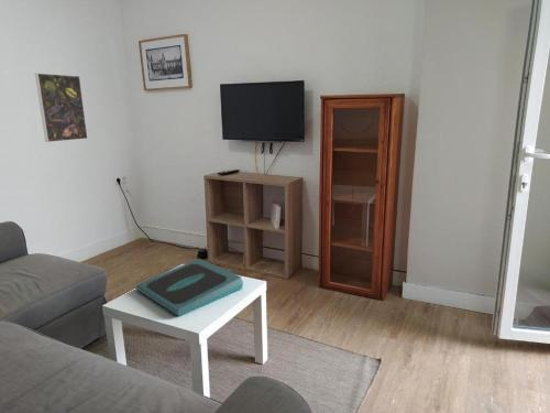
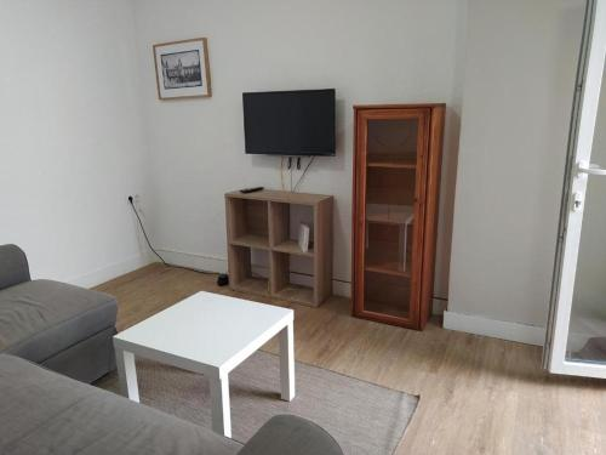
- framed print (63, 108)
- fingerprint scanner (189, 283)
